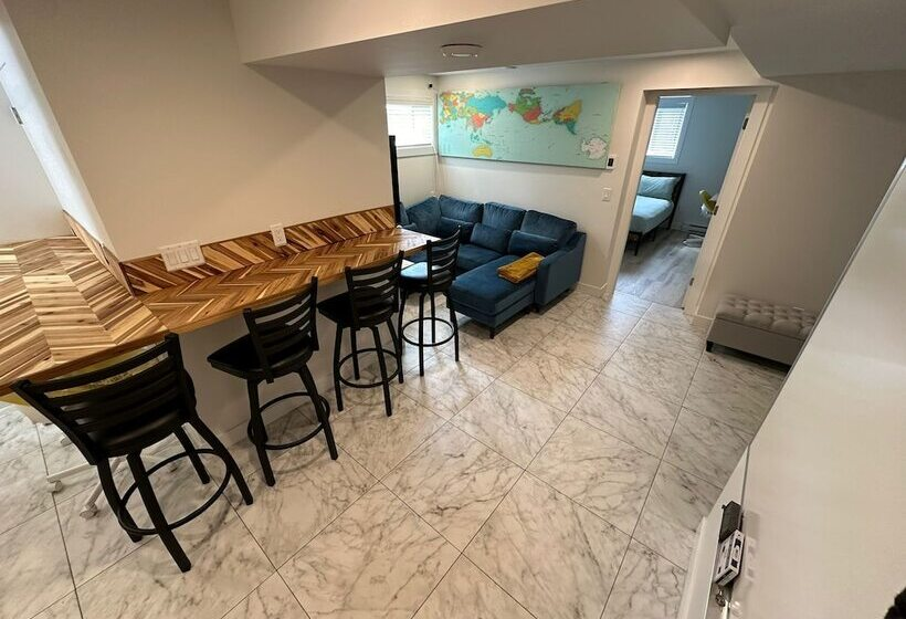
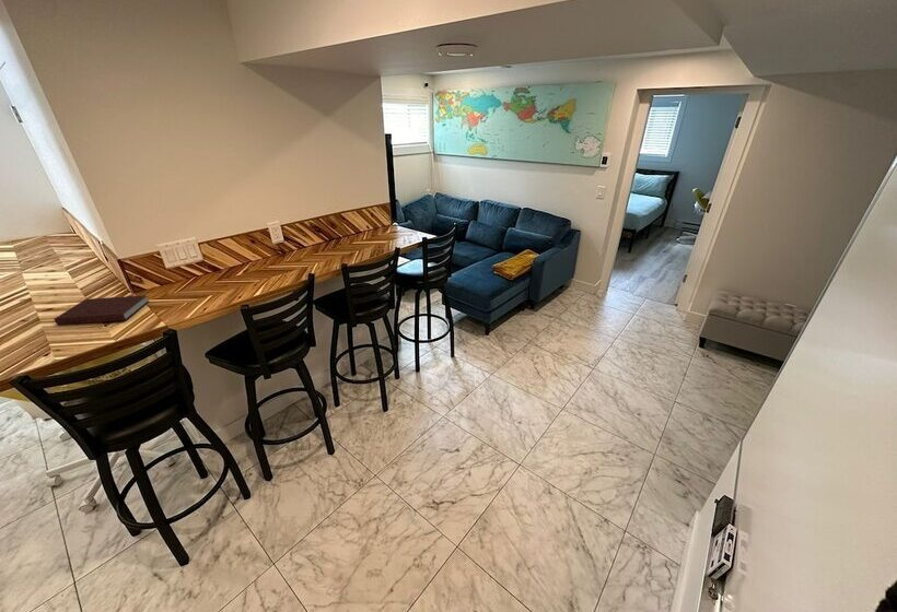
+ notebook (104, 309)
